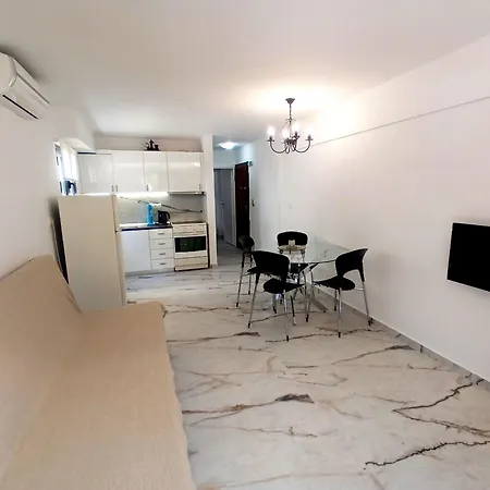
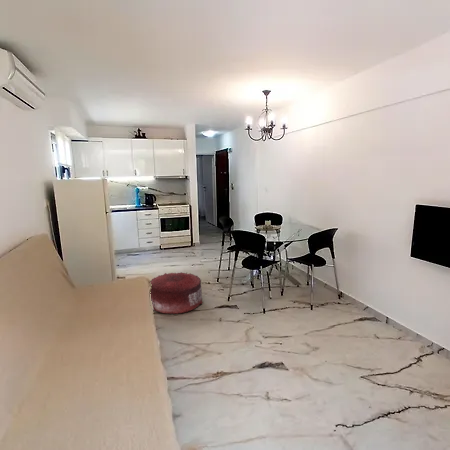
+ pouf (176, 290)
